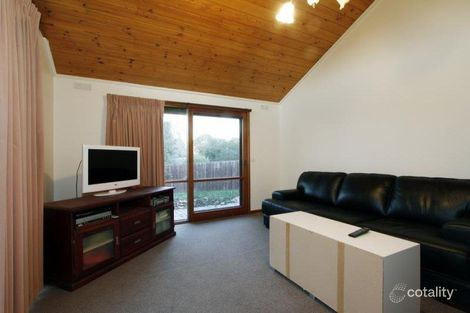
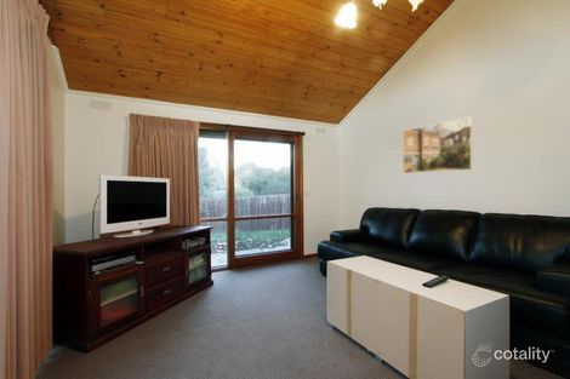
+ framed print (433, 148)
